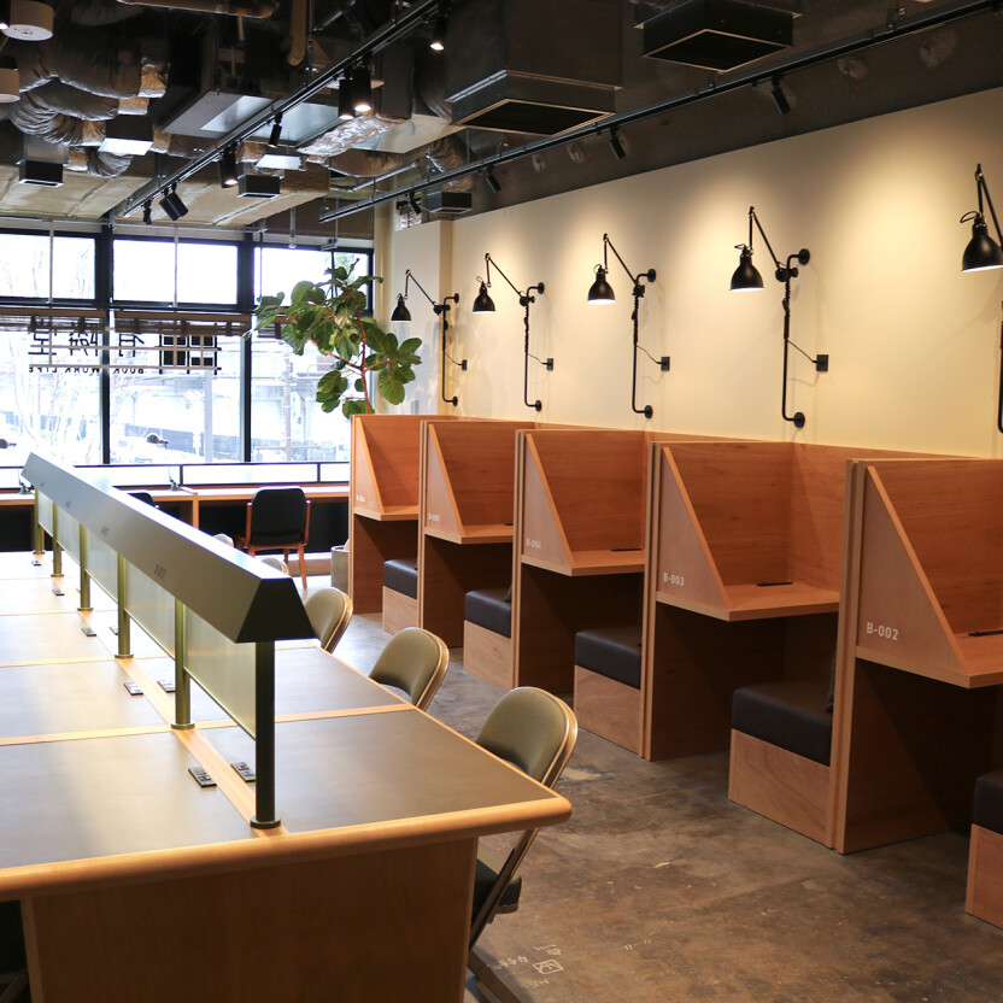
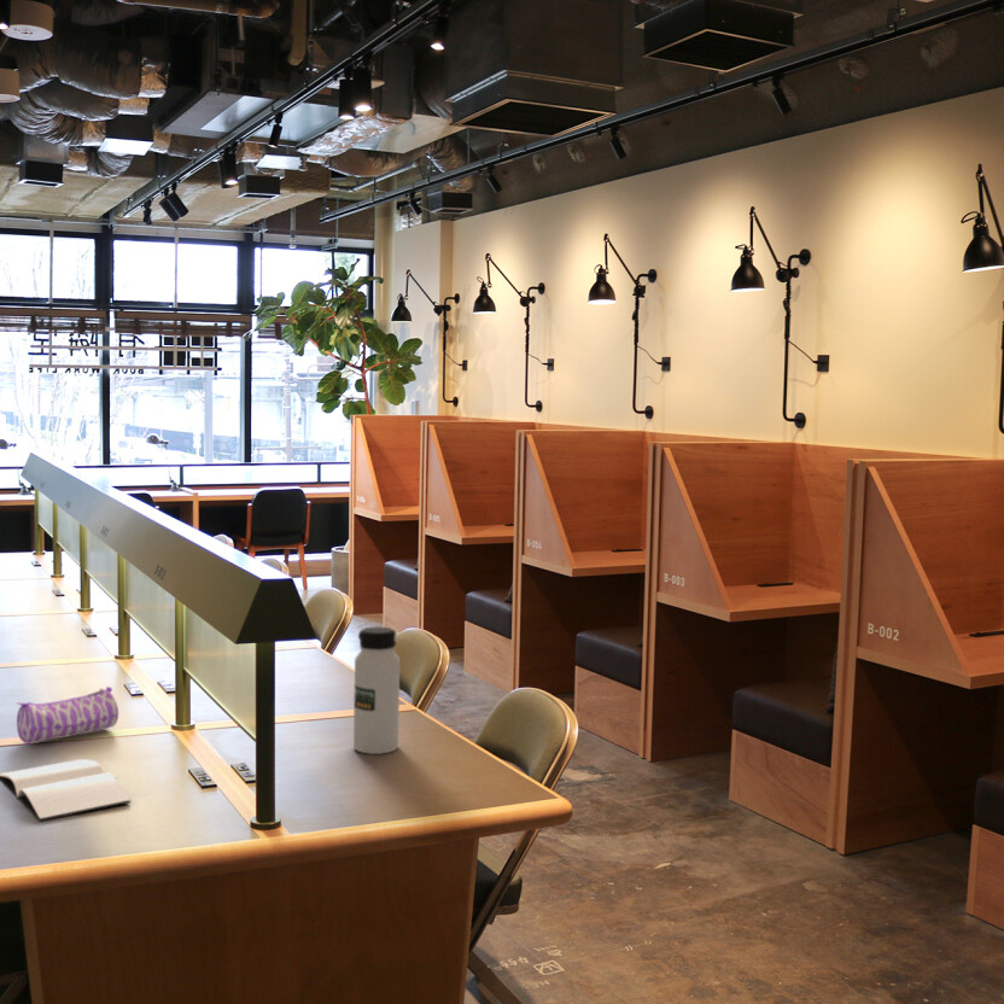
+ pencil case (69, 714)
+ water bottle (376, 688)
+ book (62, 783)
